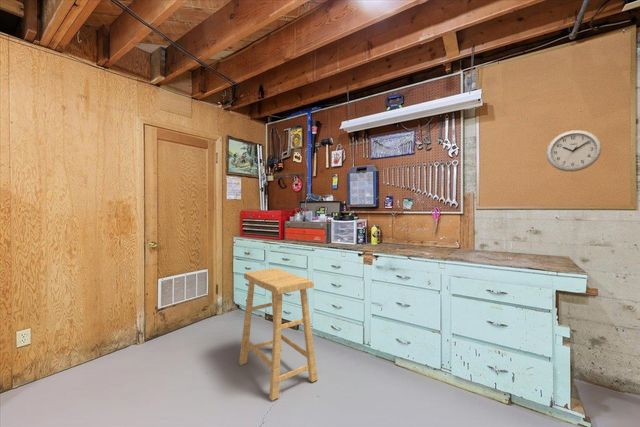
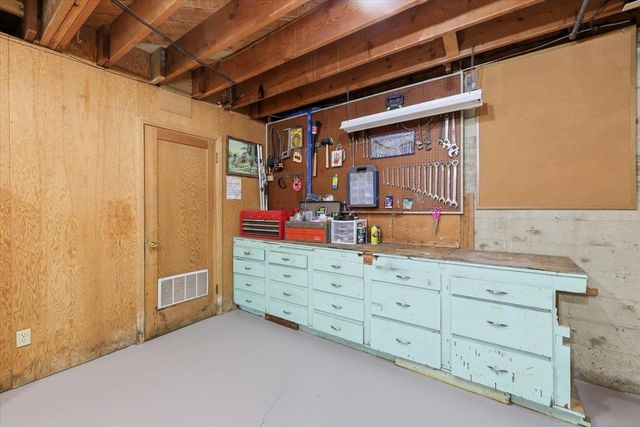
- wall clock (572, 150)
- stool (276, 323)
